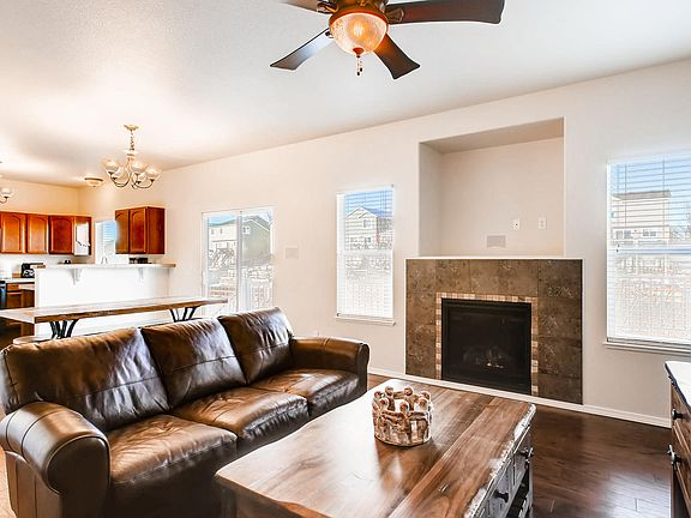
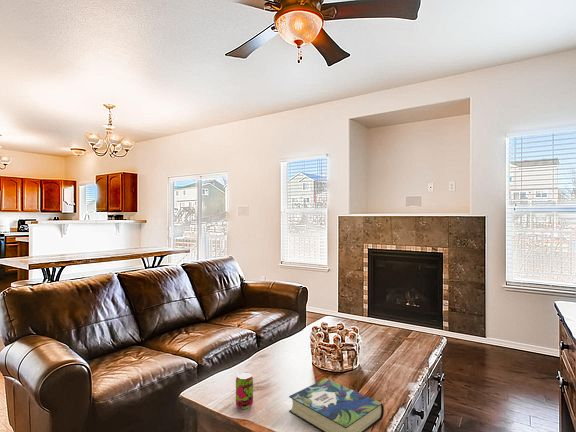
+ book (335, 406)
+ beverage can (244, 390)
